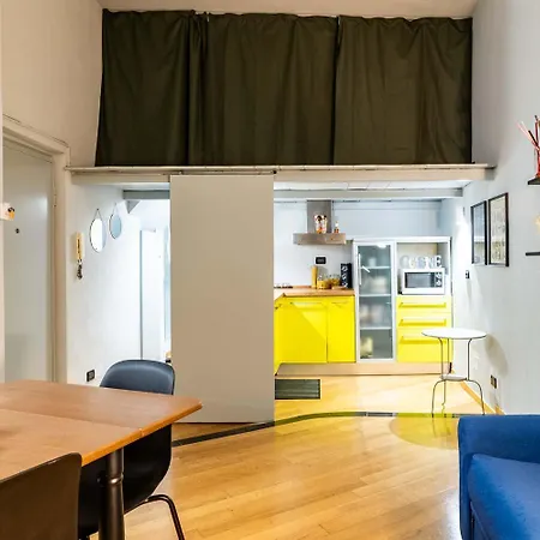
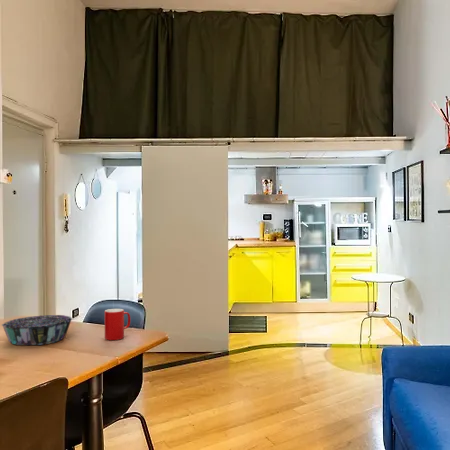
+ cup (118, 323)
+ decorative bowl (38, 330)
